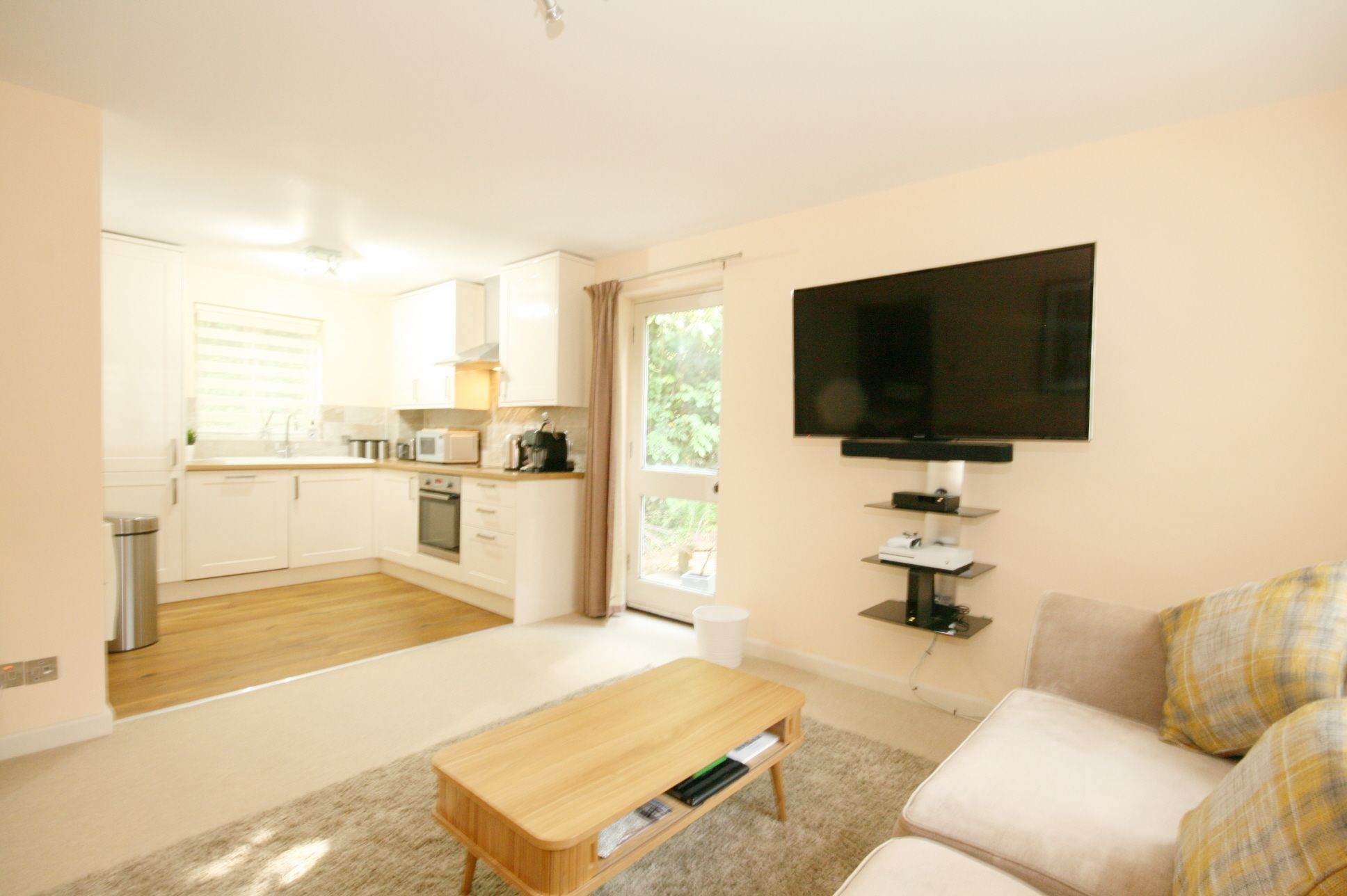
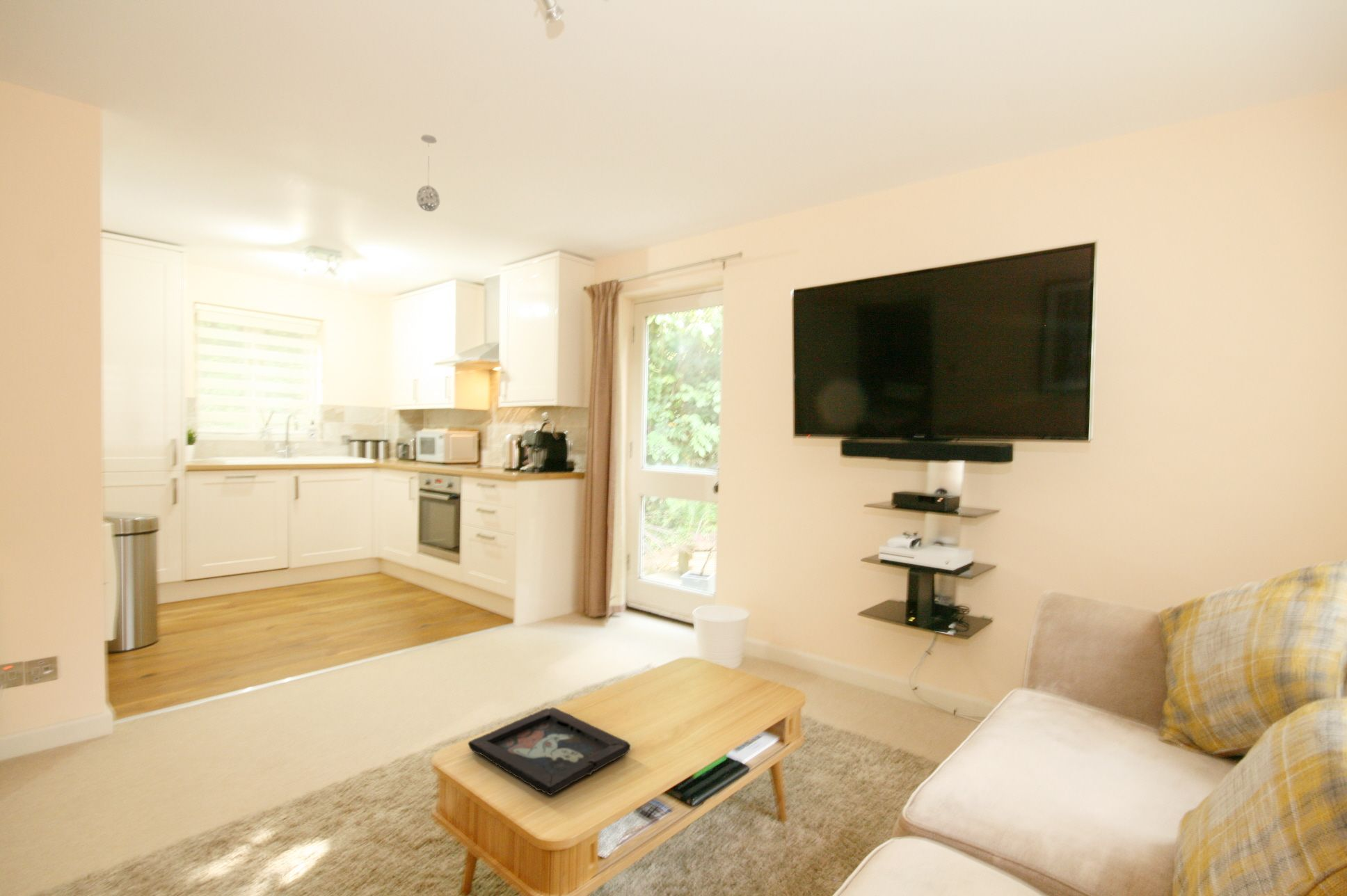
+ decorative tray (550, 746)
+ pendant light (428, 174)
